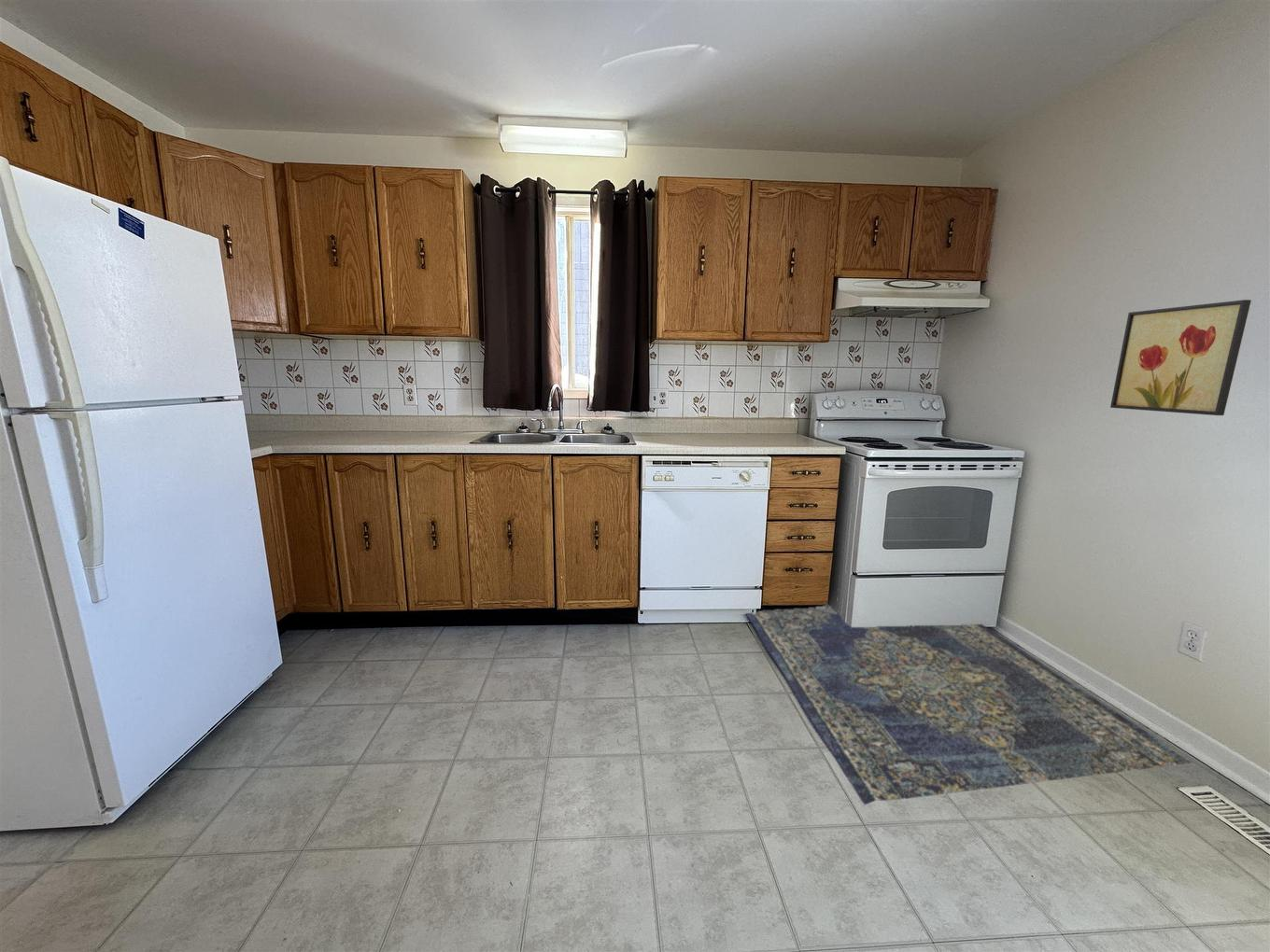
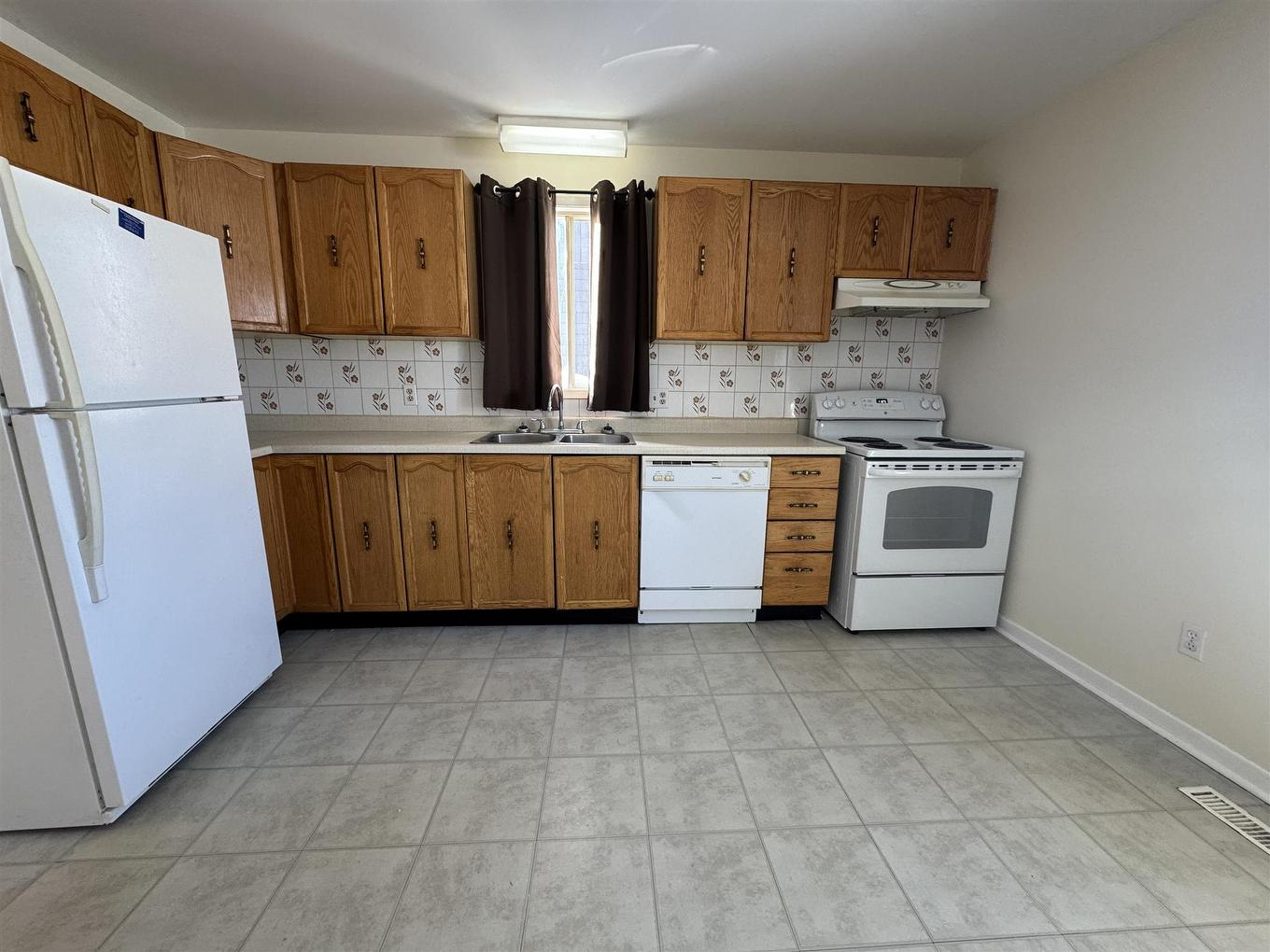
- rug (926, 679)
- wall art (1174, 359)
